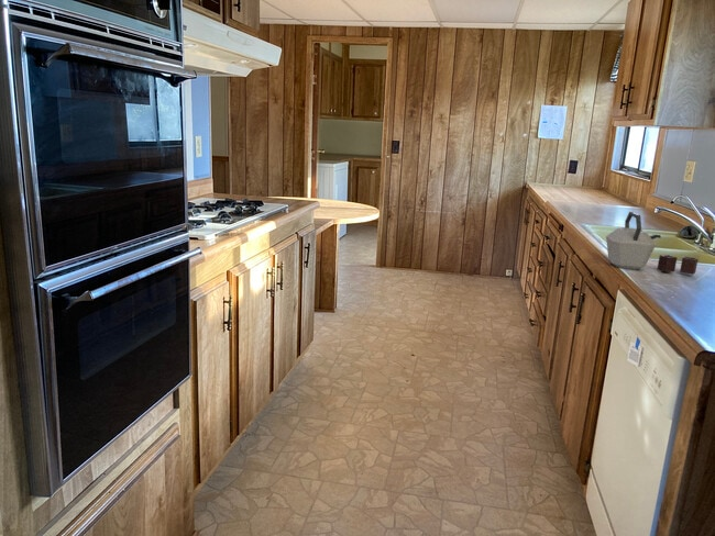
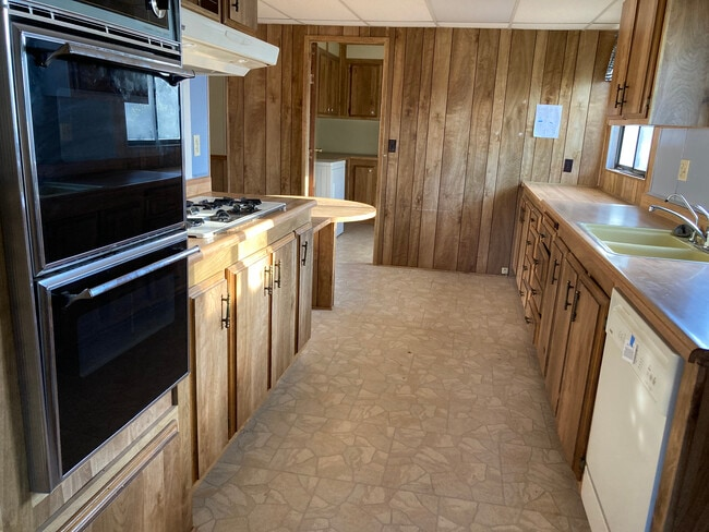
- kettle (653, 242)
